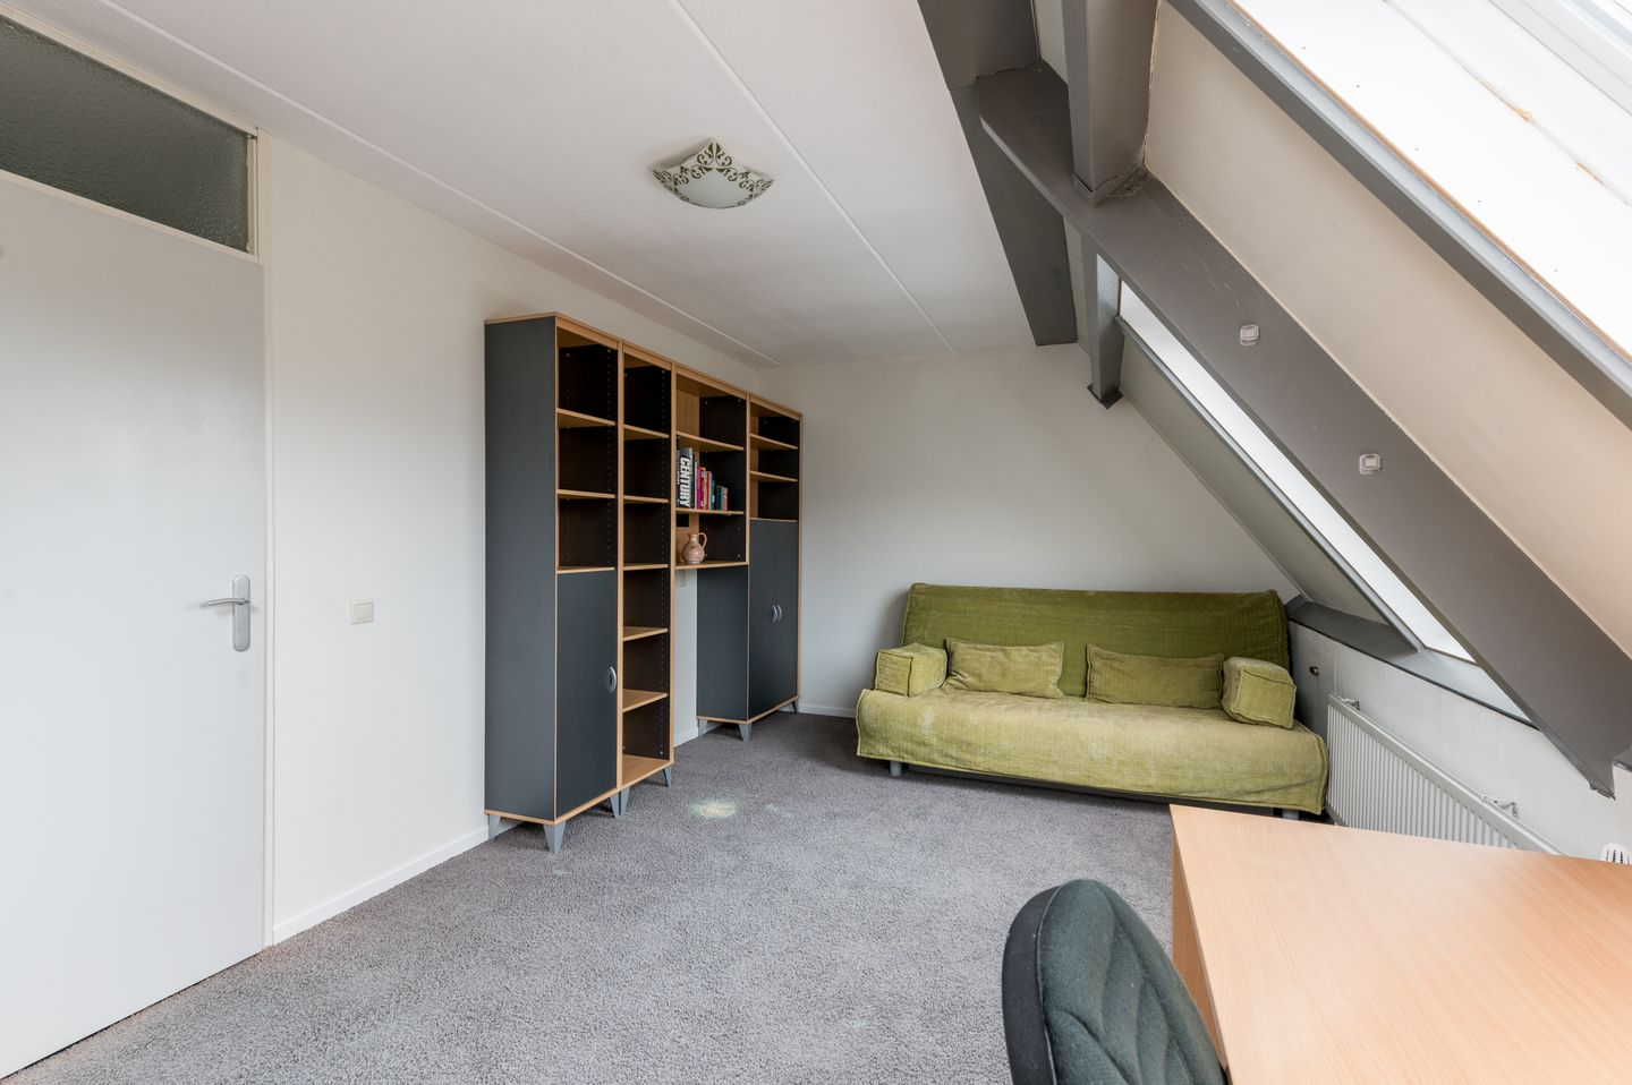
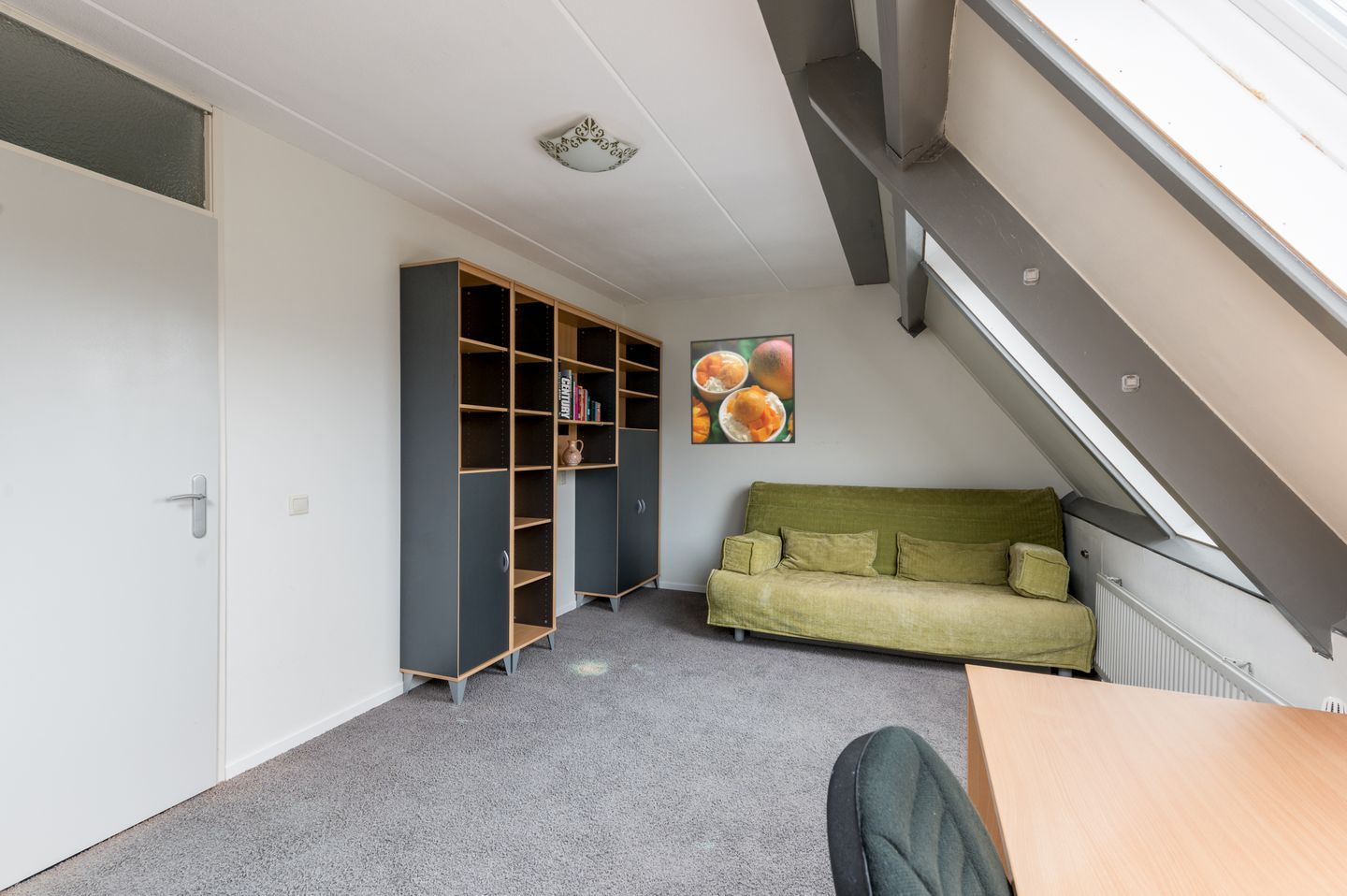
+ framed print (741, 390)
